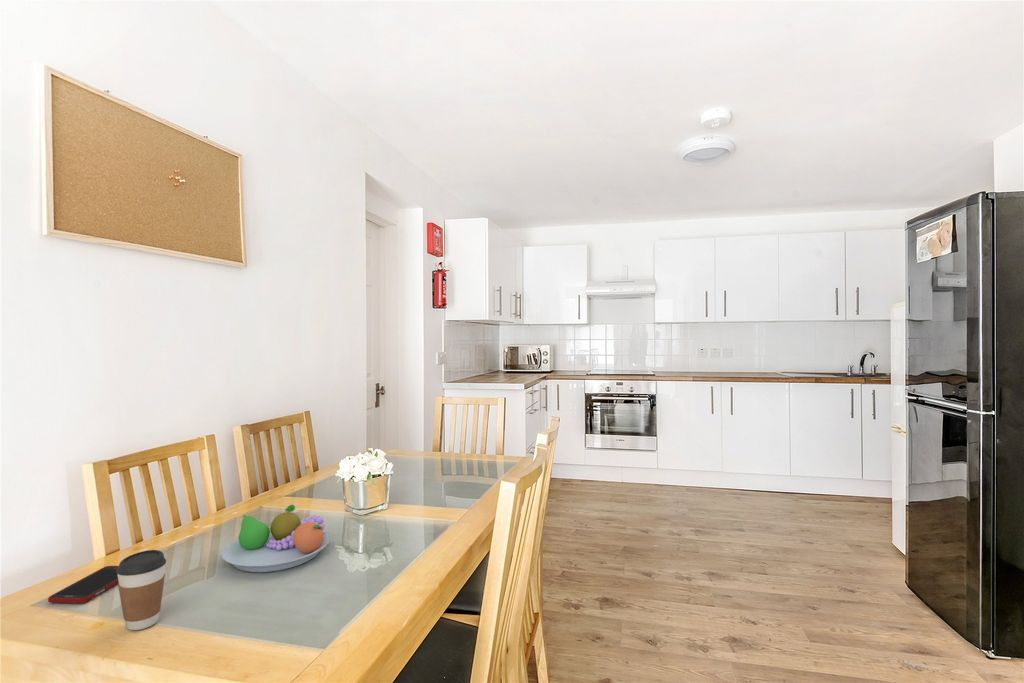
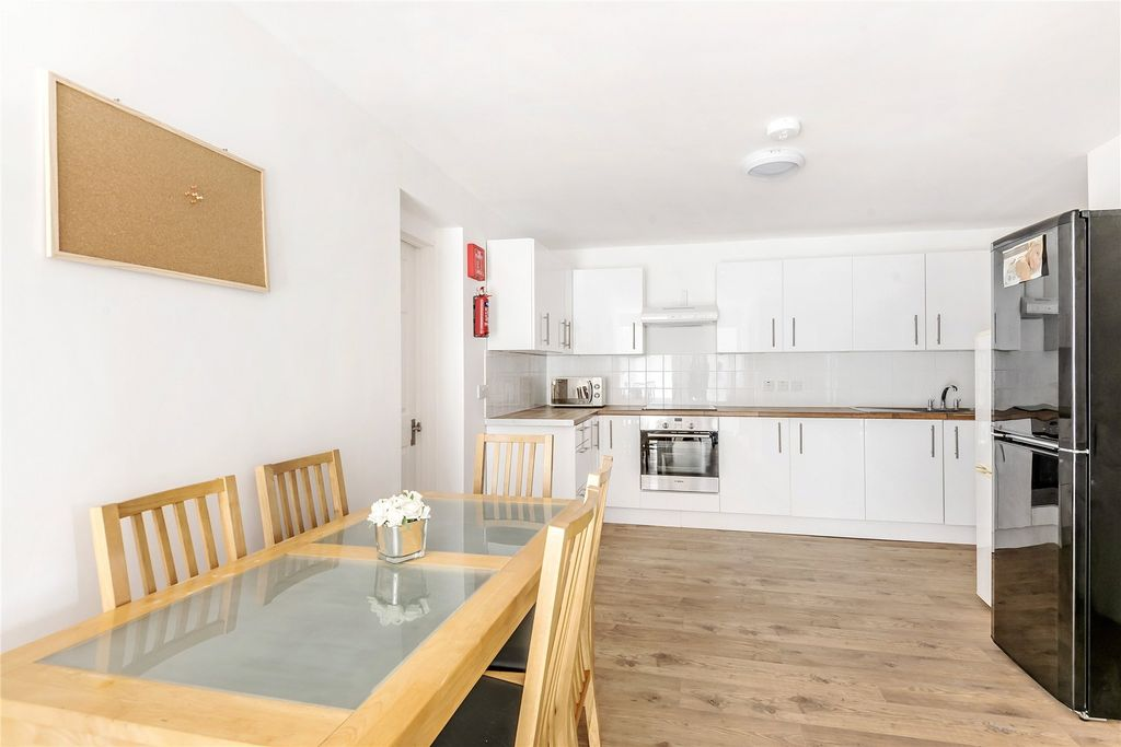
- coffee cup (142, 590)
- fruit bowl (276, 534)
- cell phone (96, 583)
